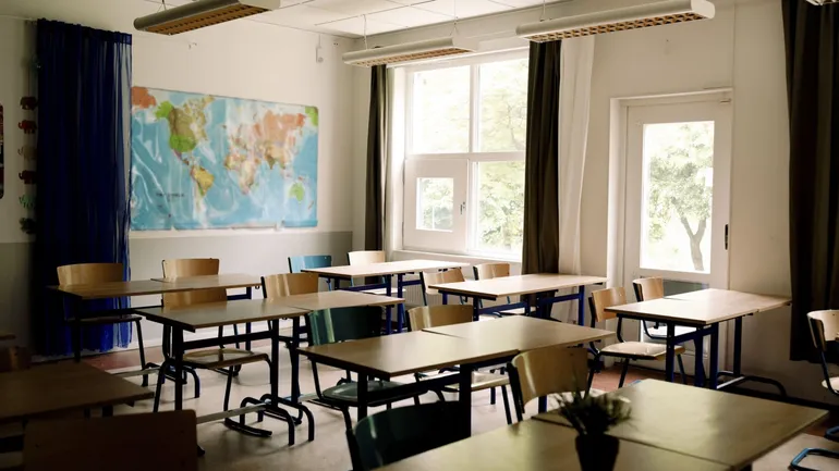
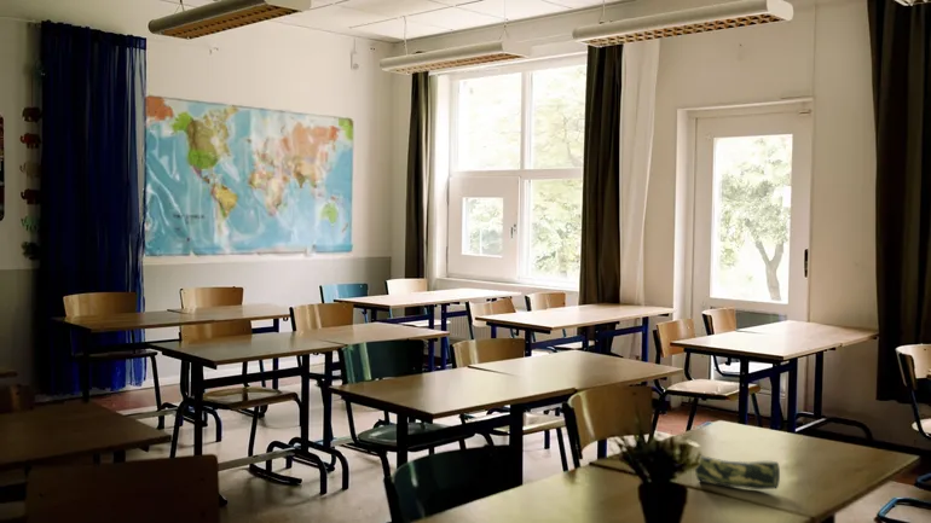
+ pencil case (734, 471)
